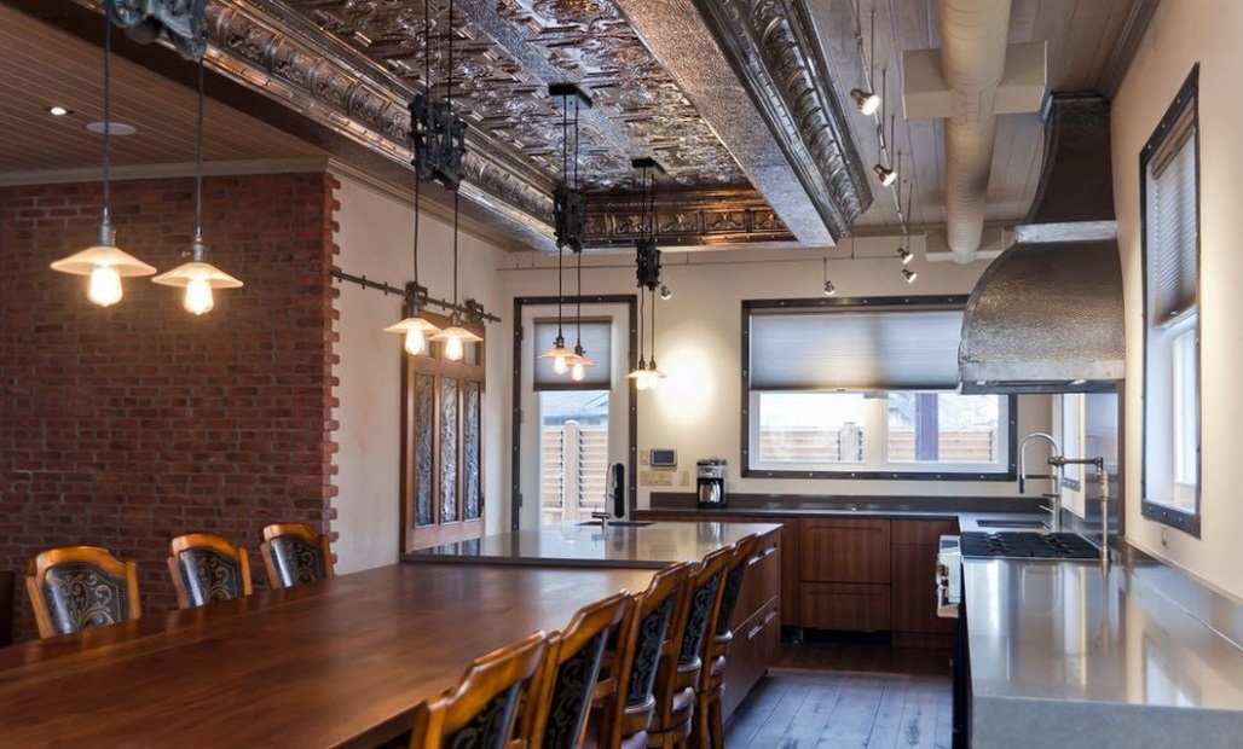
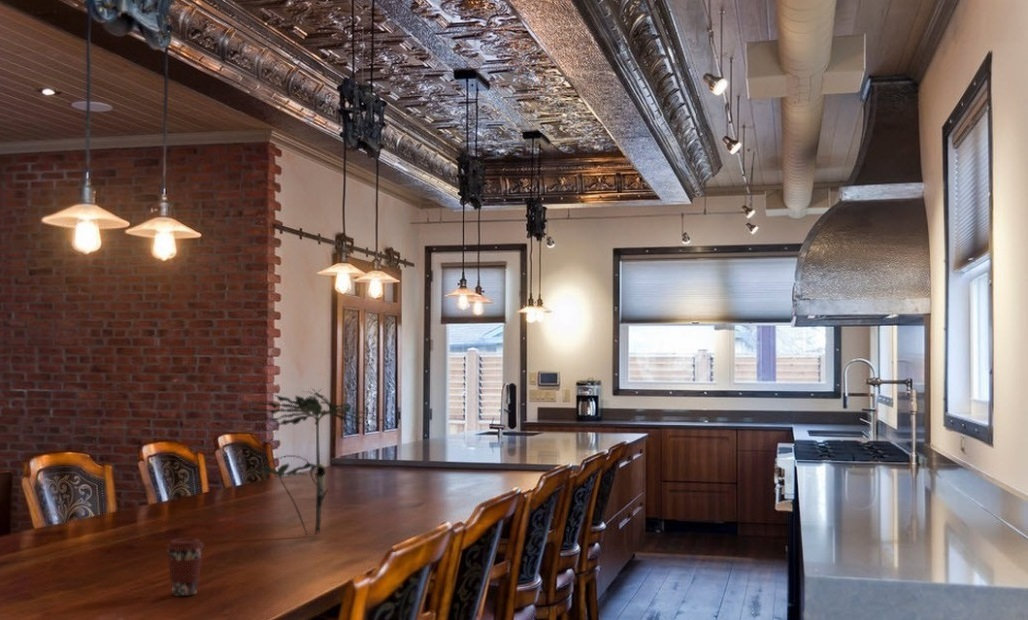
+ plant (317, 459)
+ coffee cup (184, 566)
